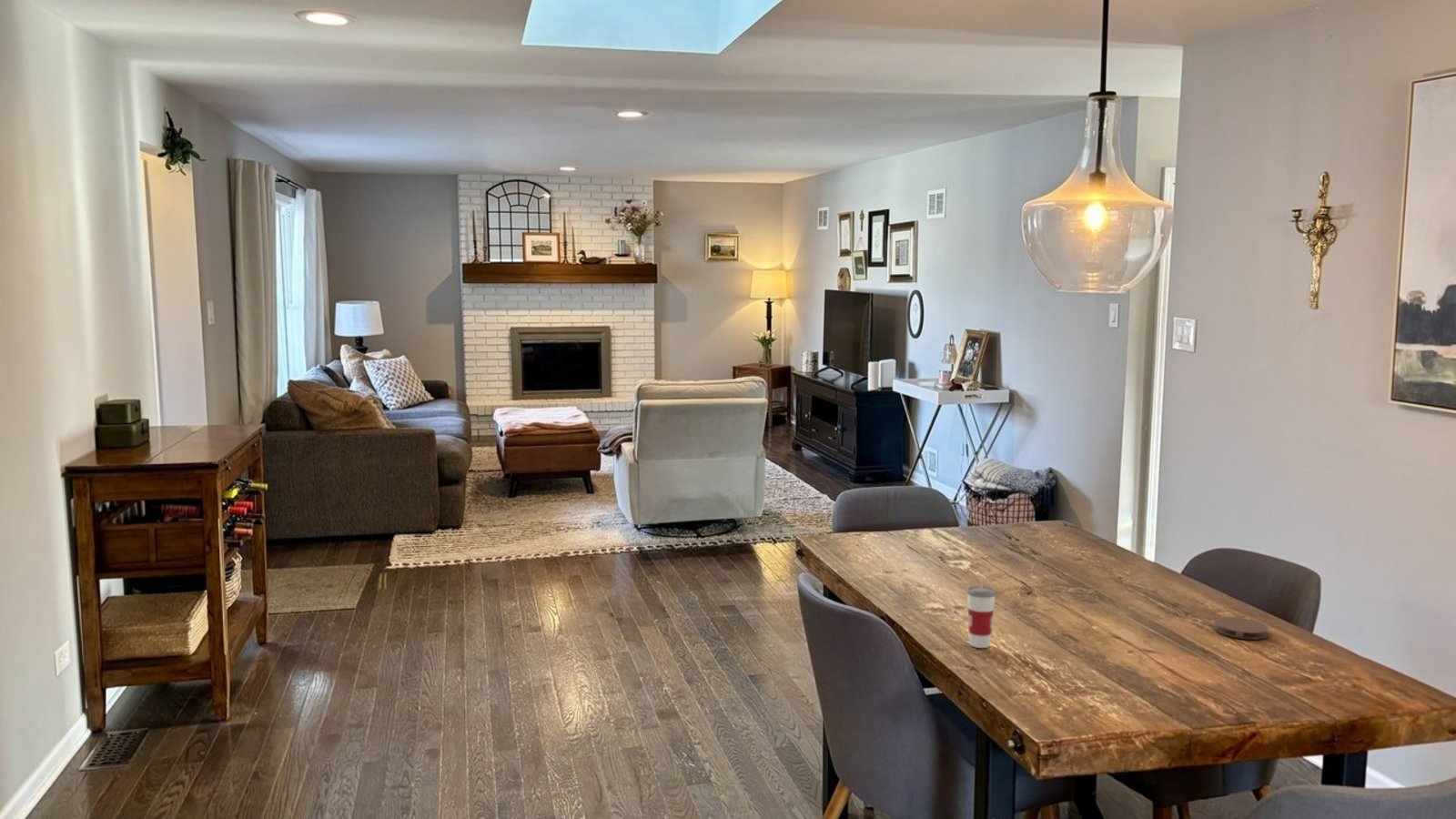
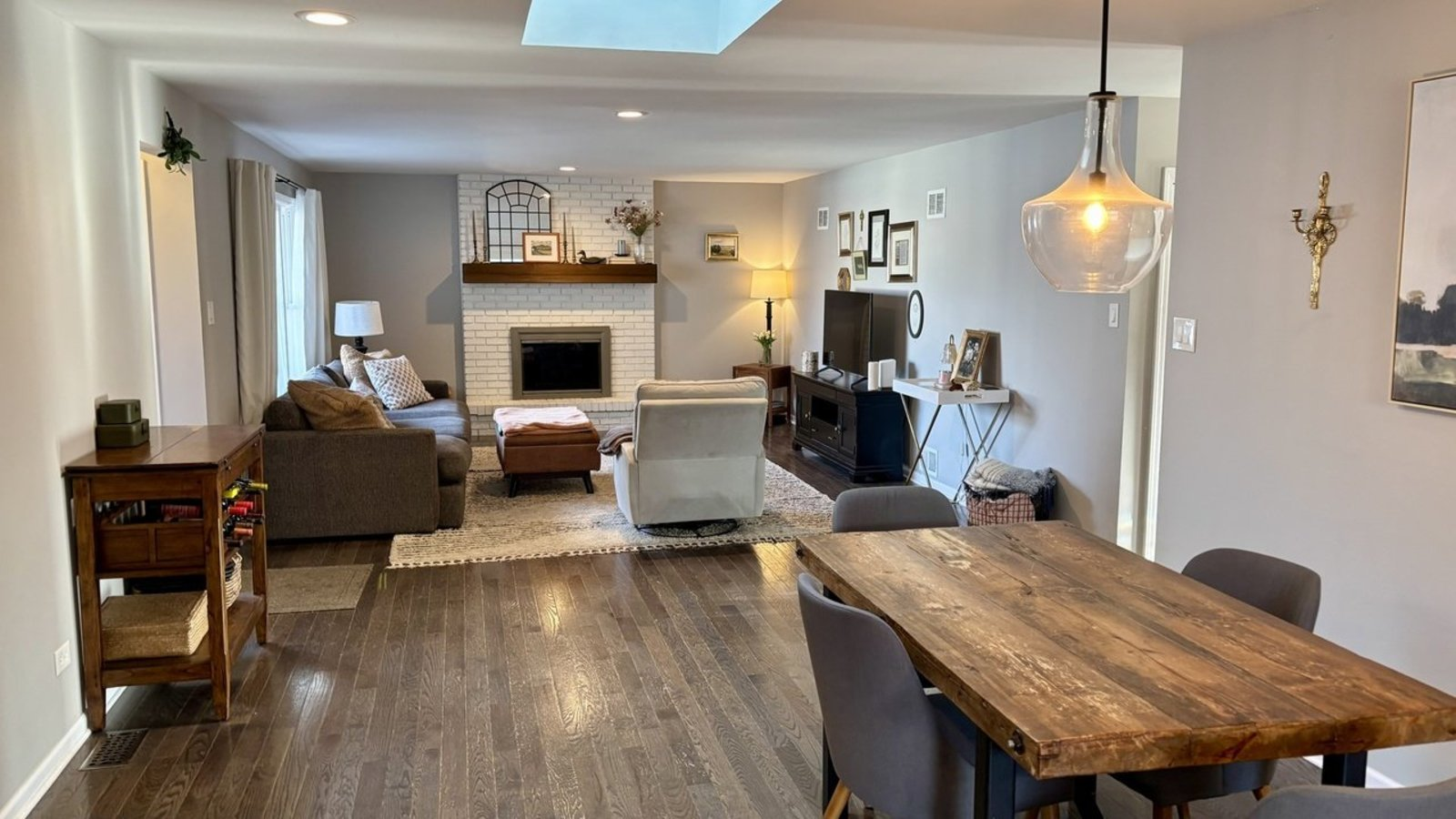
- coaster (1240, 628)
- cup (980, 608)
